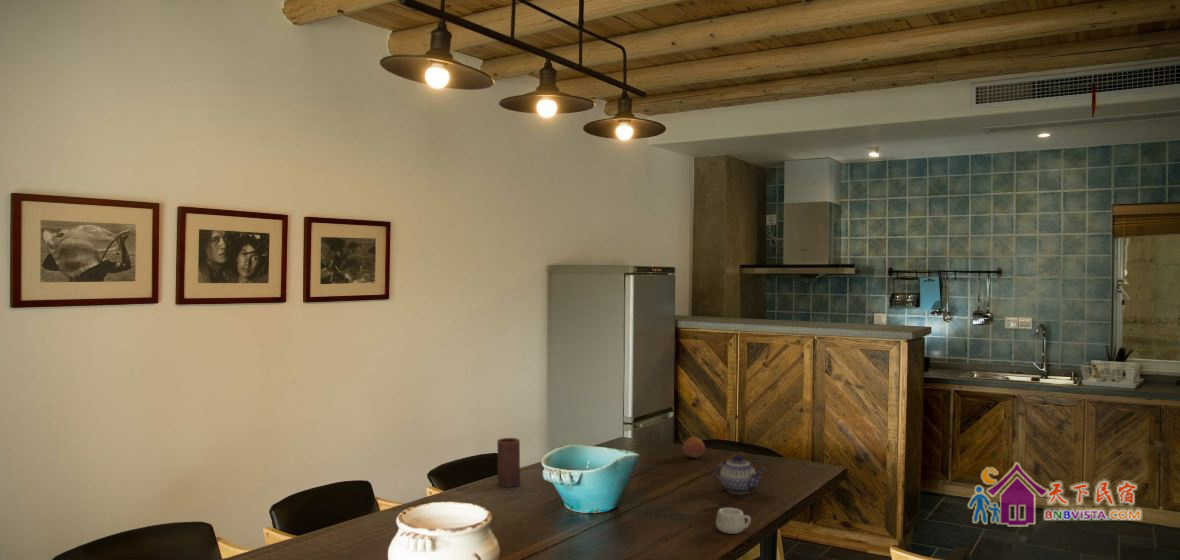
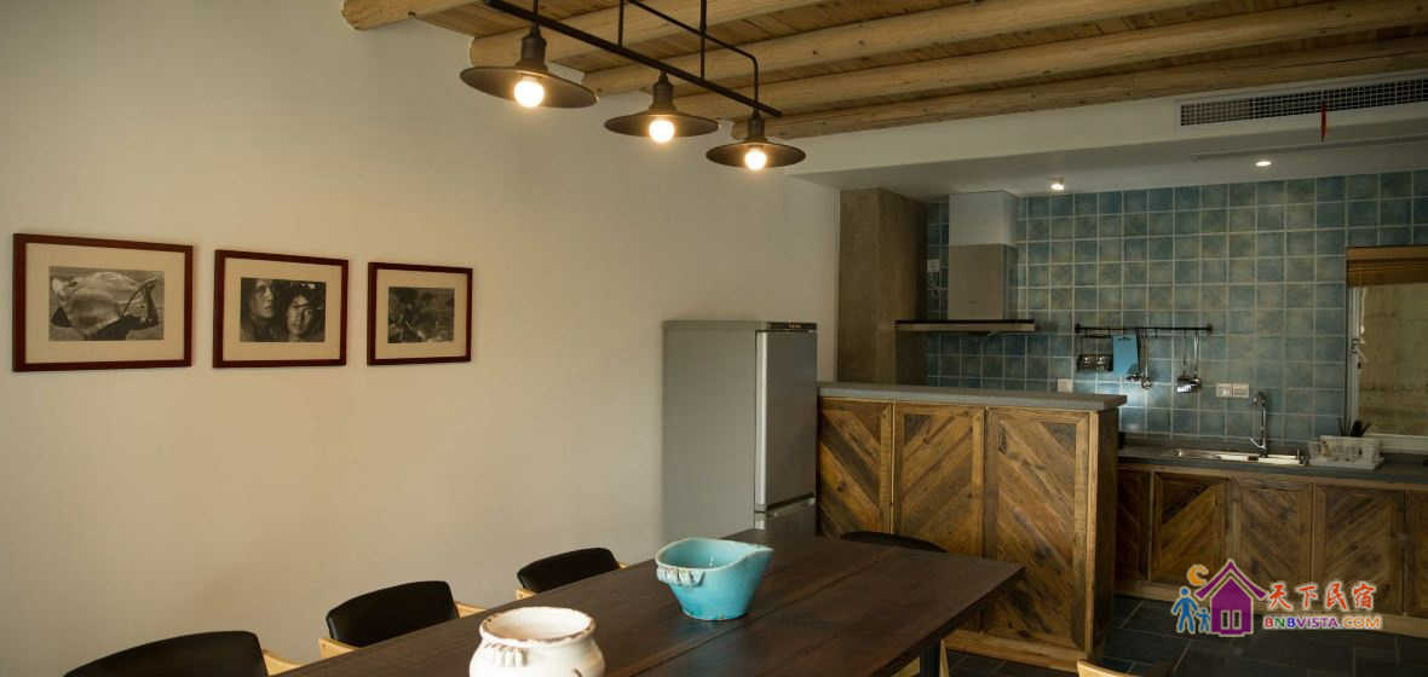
- teacup (733, 521)
- fruit (693, 447)
- candle (508, 462)
- teapot (738, 473)
